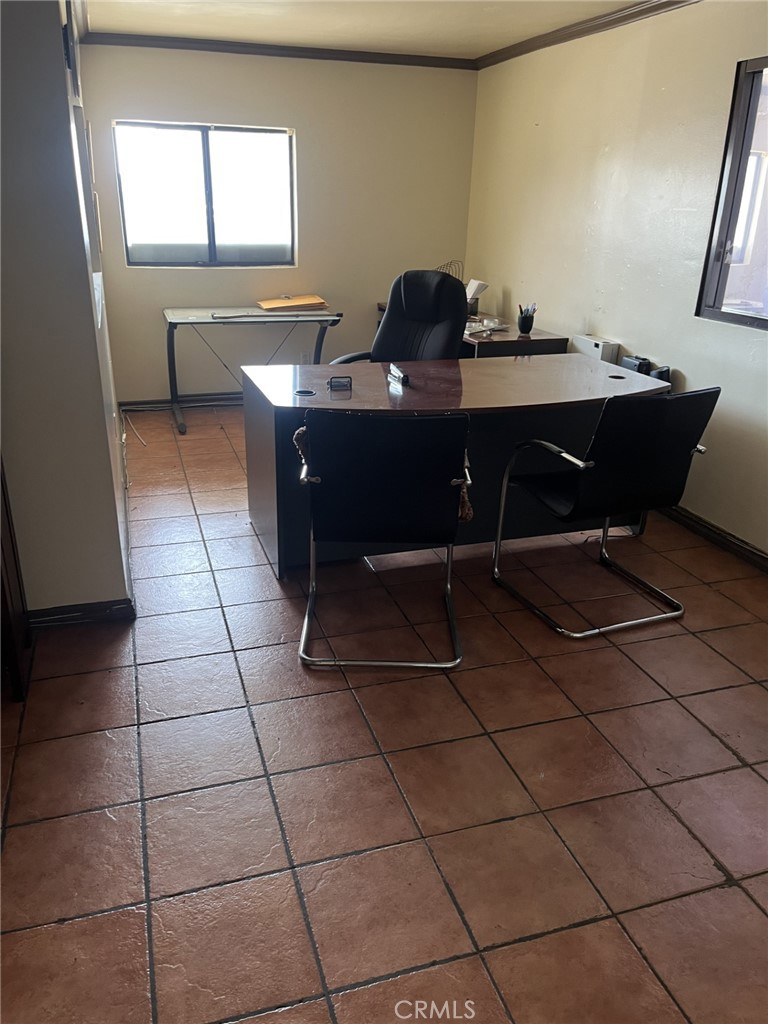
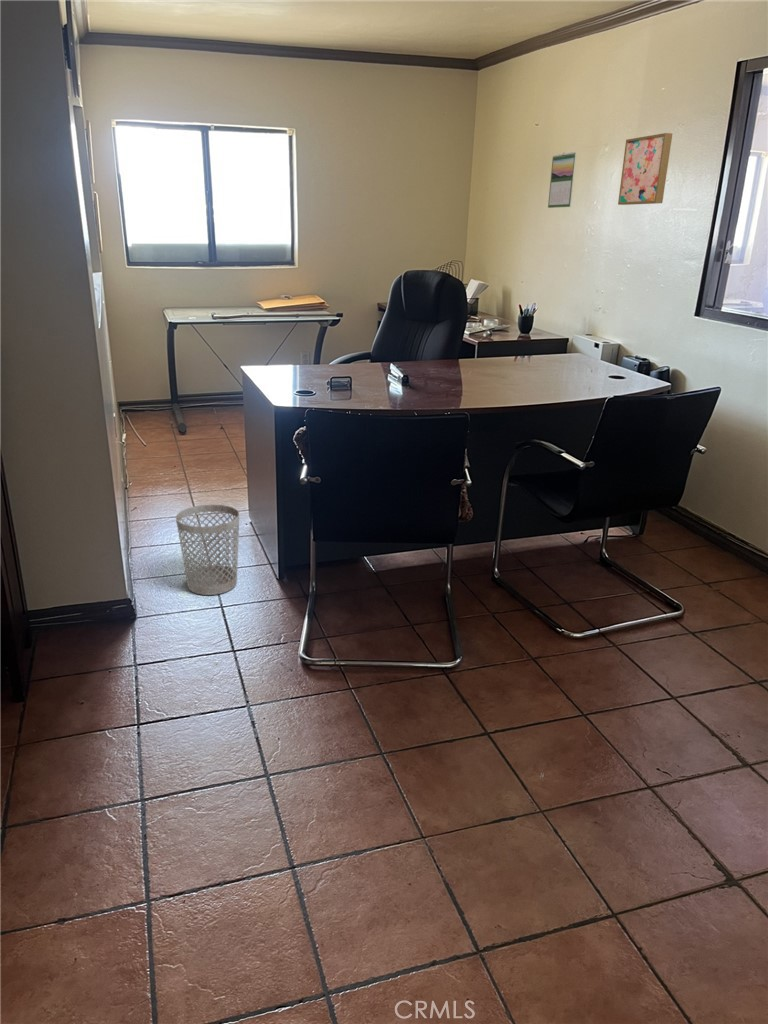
+ calendar (561, 180)
+ wastebasket (210, 550)
+ wall art (643, 170)
